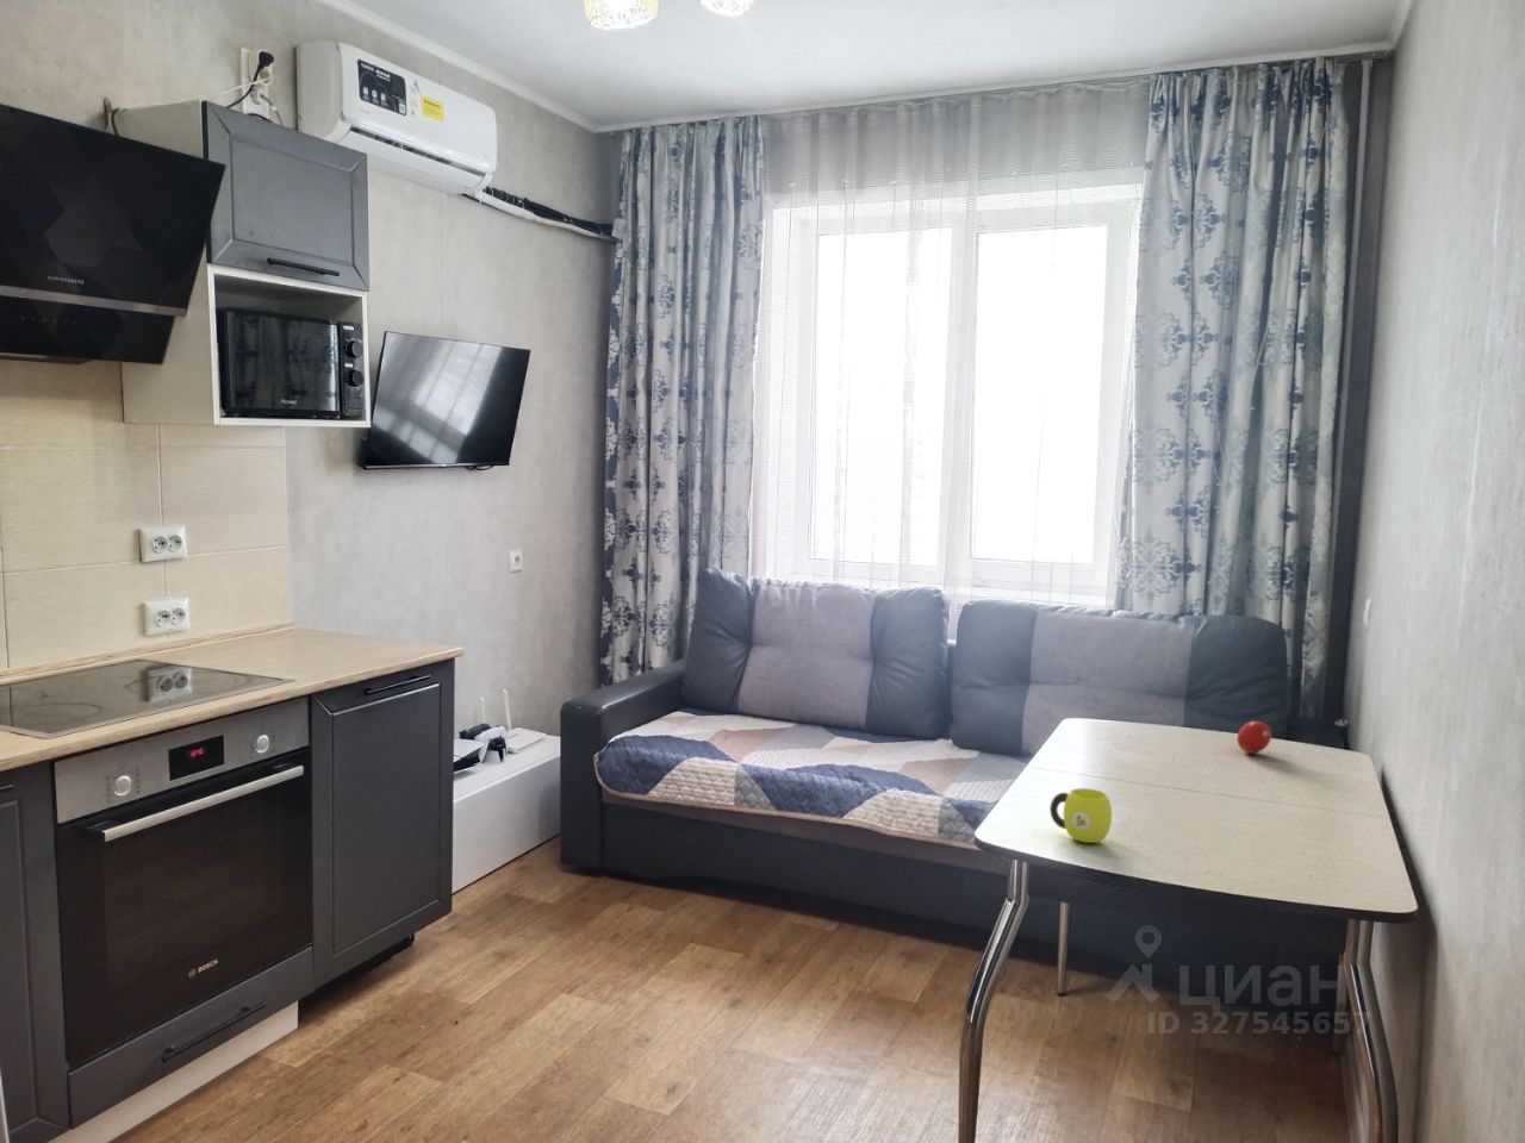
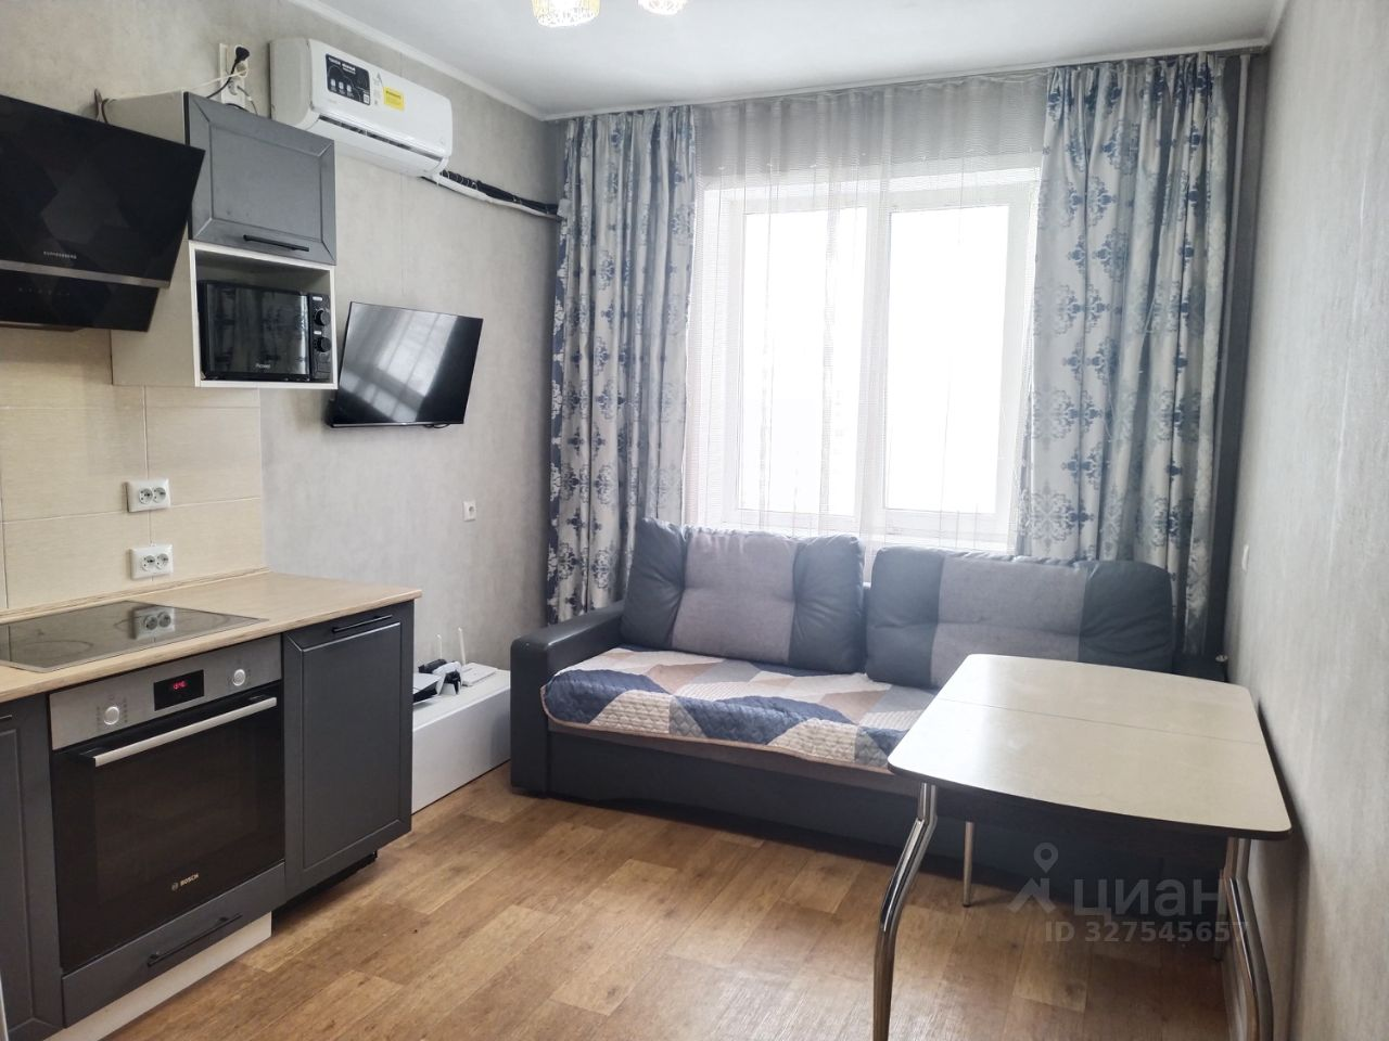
- cup (1080, 814)
- fruit (1255, 735)
